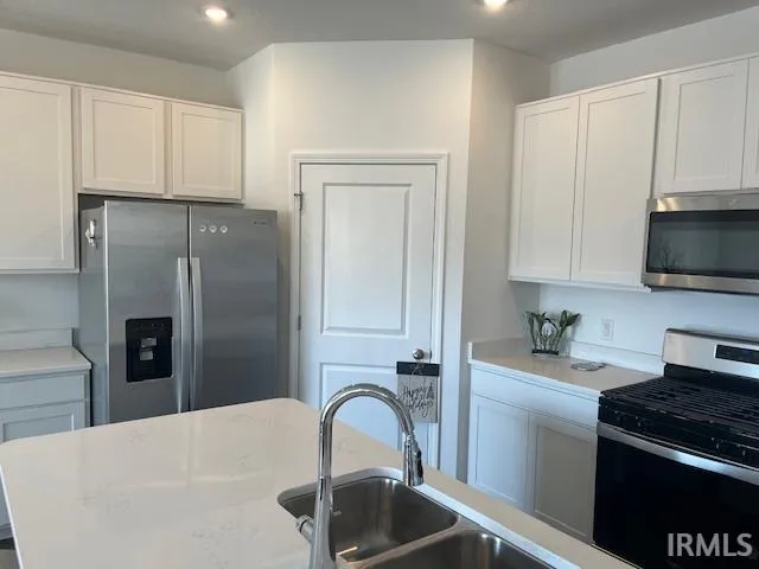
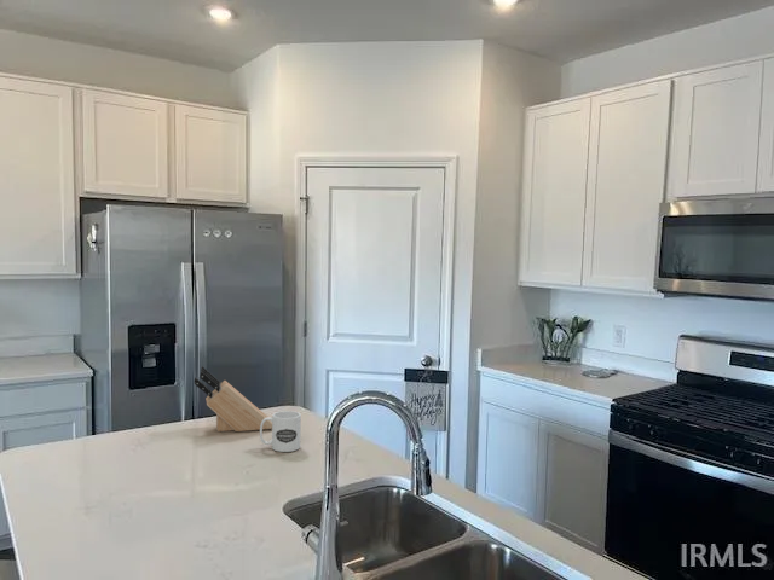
+ mug (279, 430)
+ knife block (233, 398)
